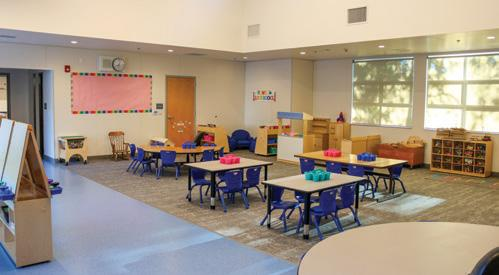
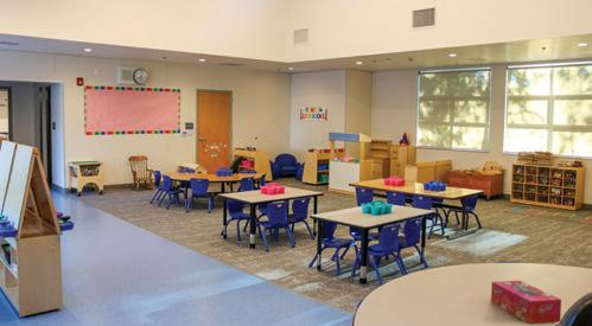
+ tissue box (523, 300)
